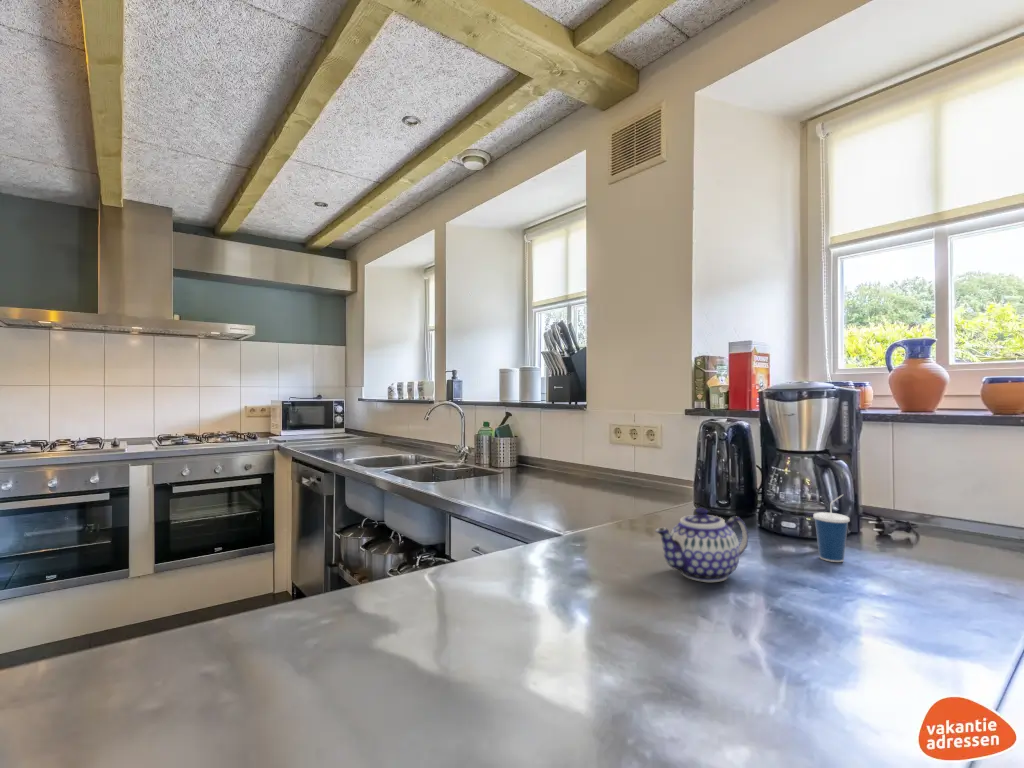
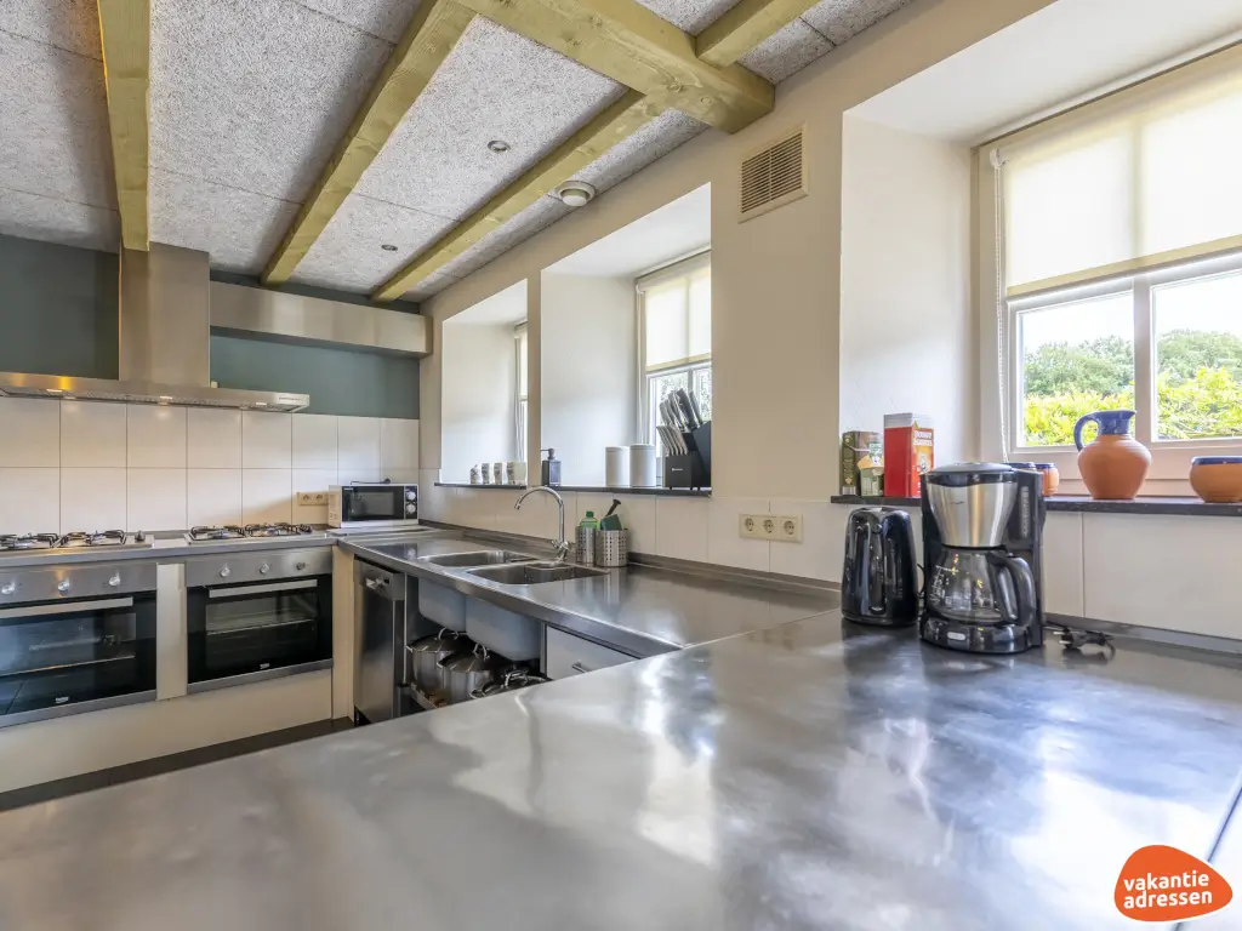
- teapot (703, 541)
- cup (831, 525)
